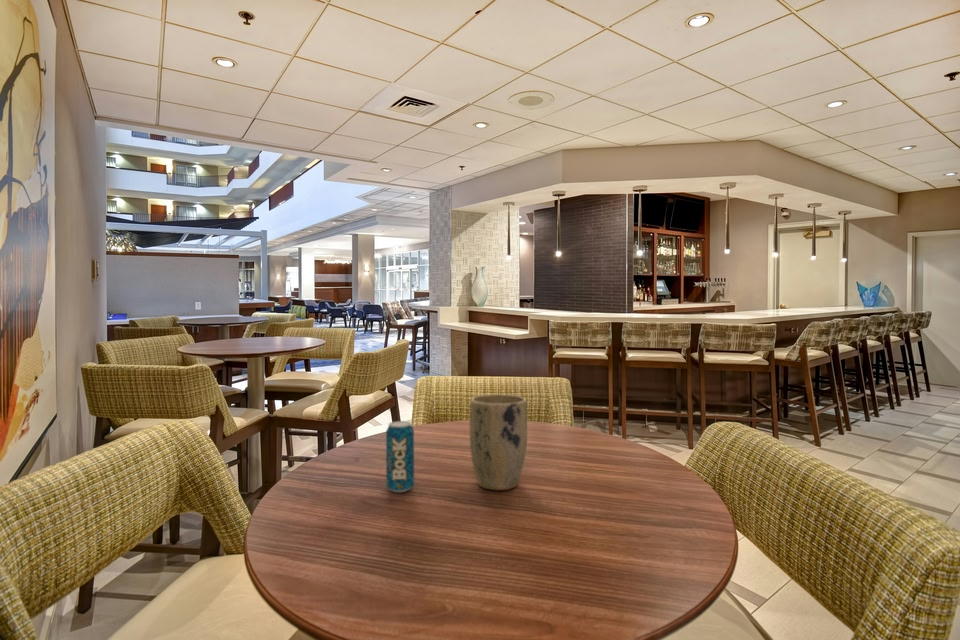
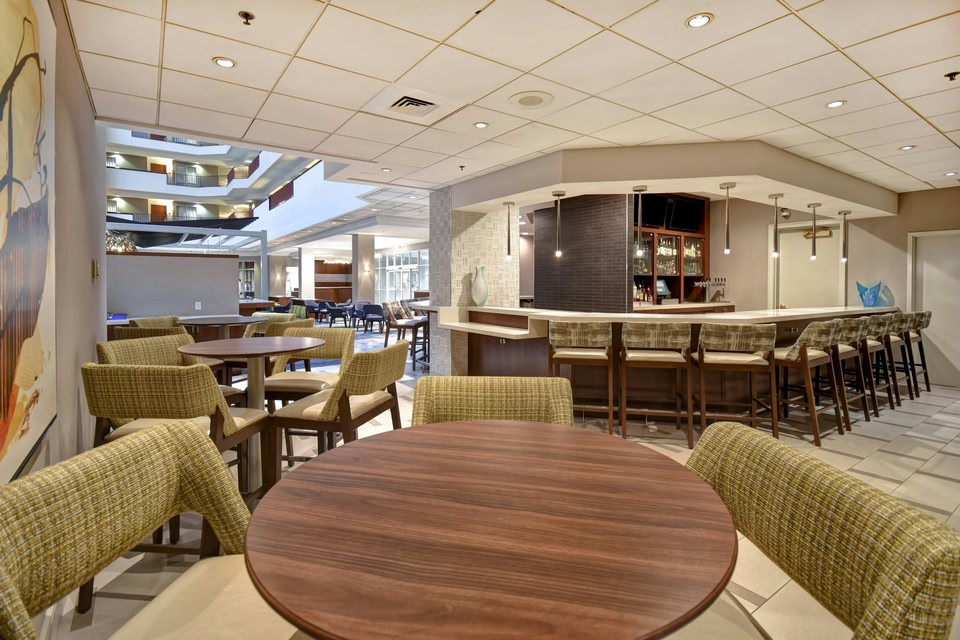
- beverage can (400, 456)
- plant pot (498, 441)
